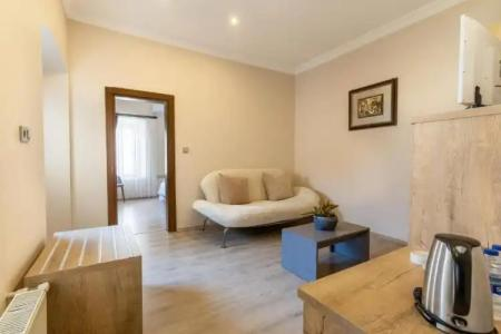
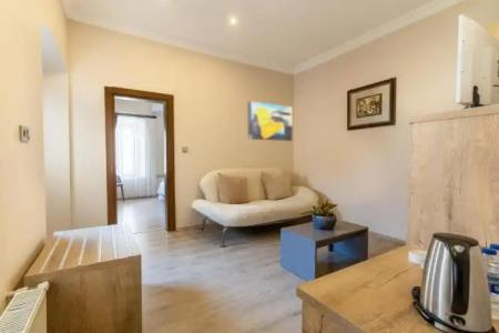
+ wall art (271, 122)
